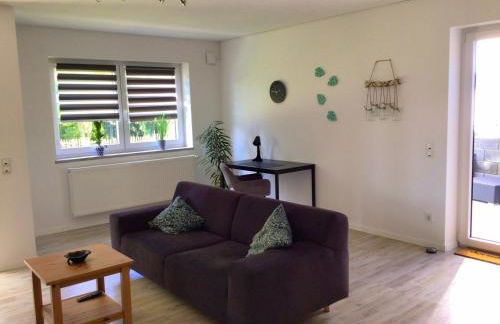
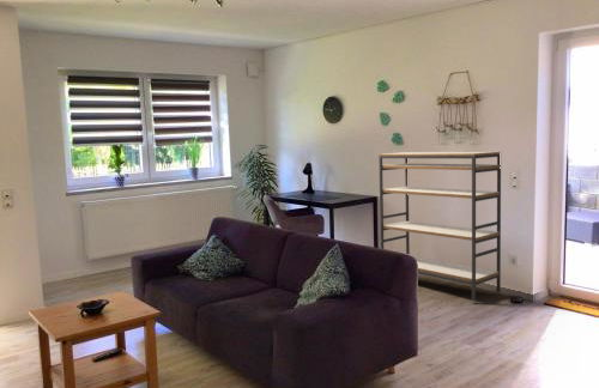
+ shelving unit (435, 224)
